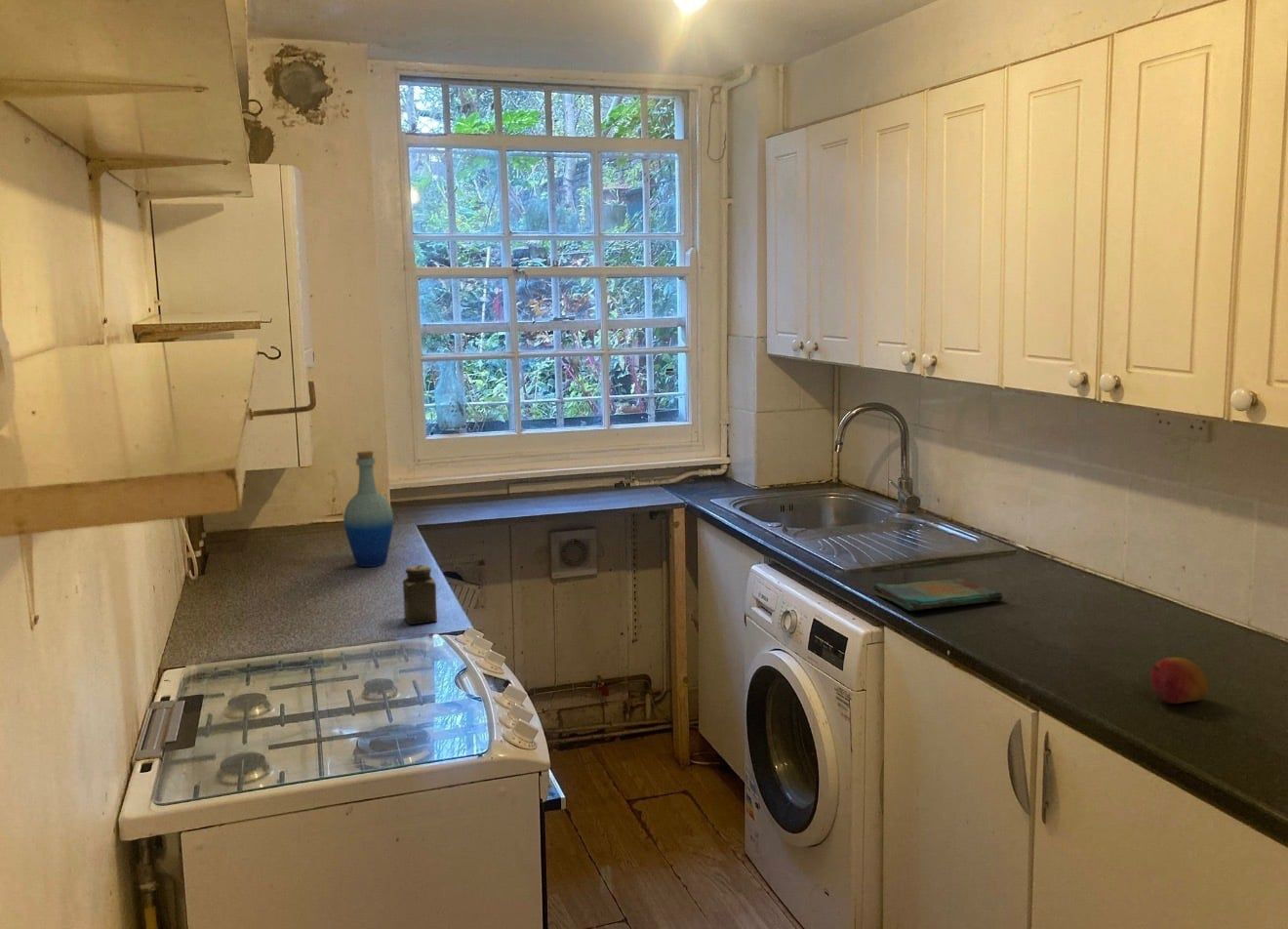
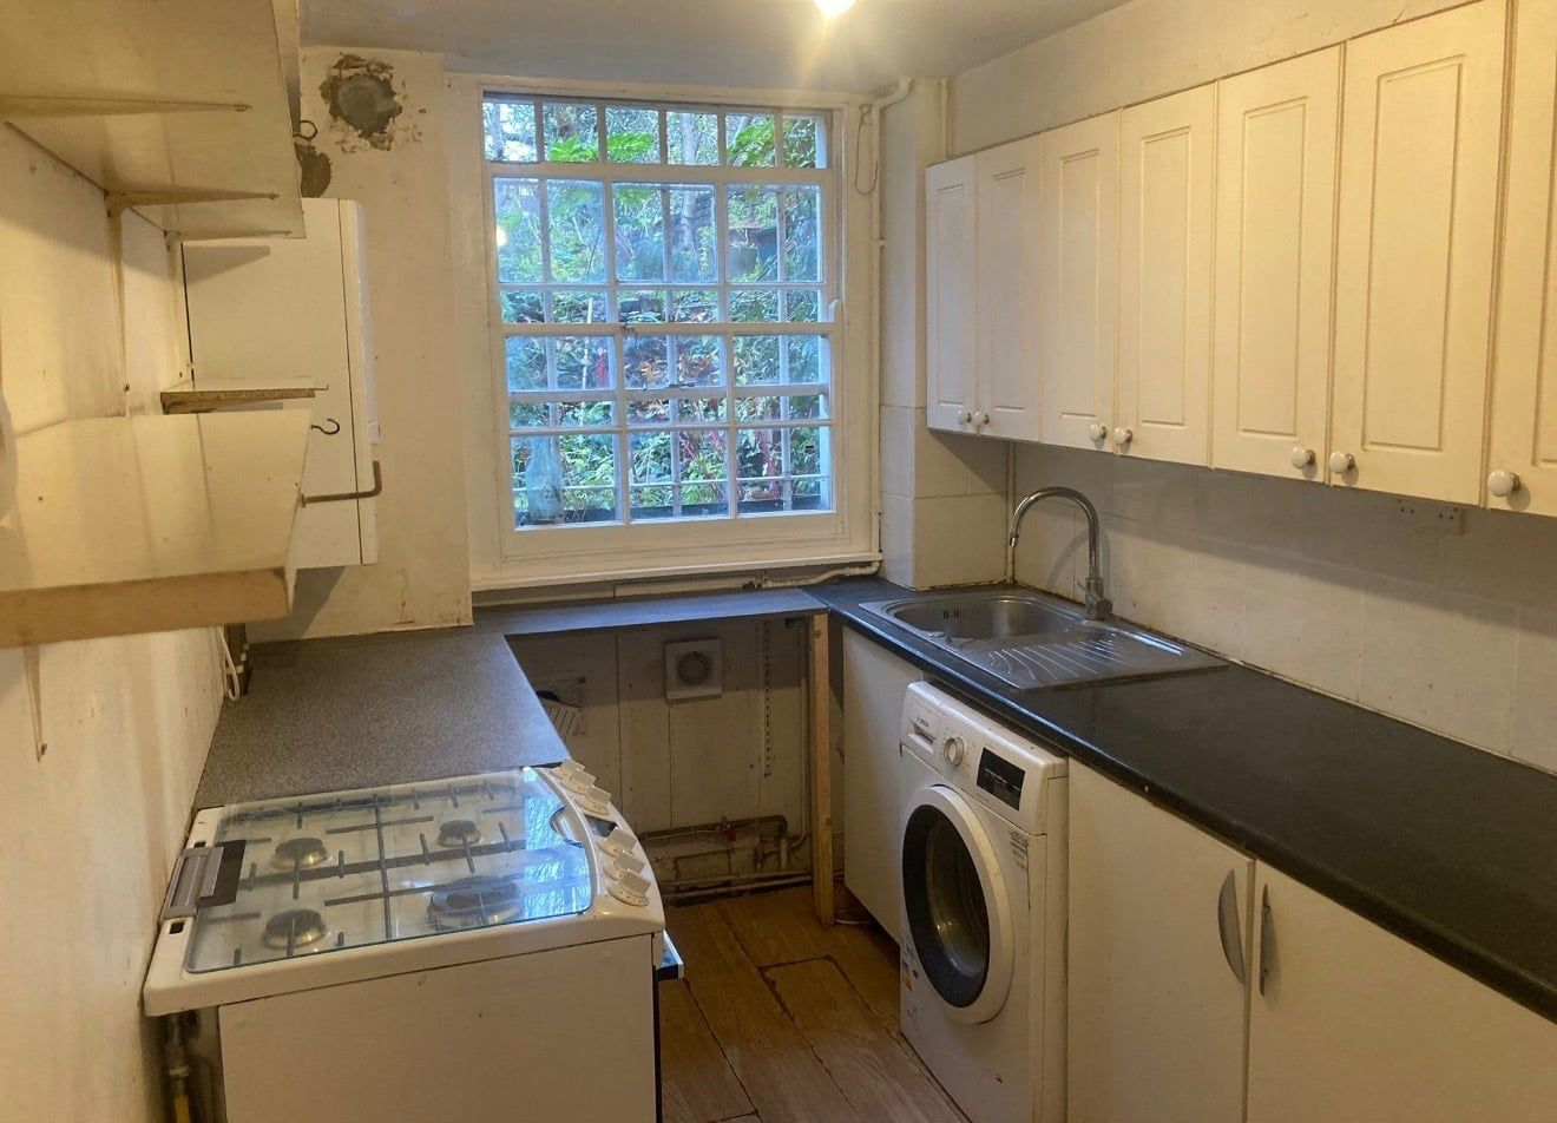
- fruit (1178, 679)
- dish towel (936, 591)
- salt shaker (420, 592)
- bottle (368, 507)
